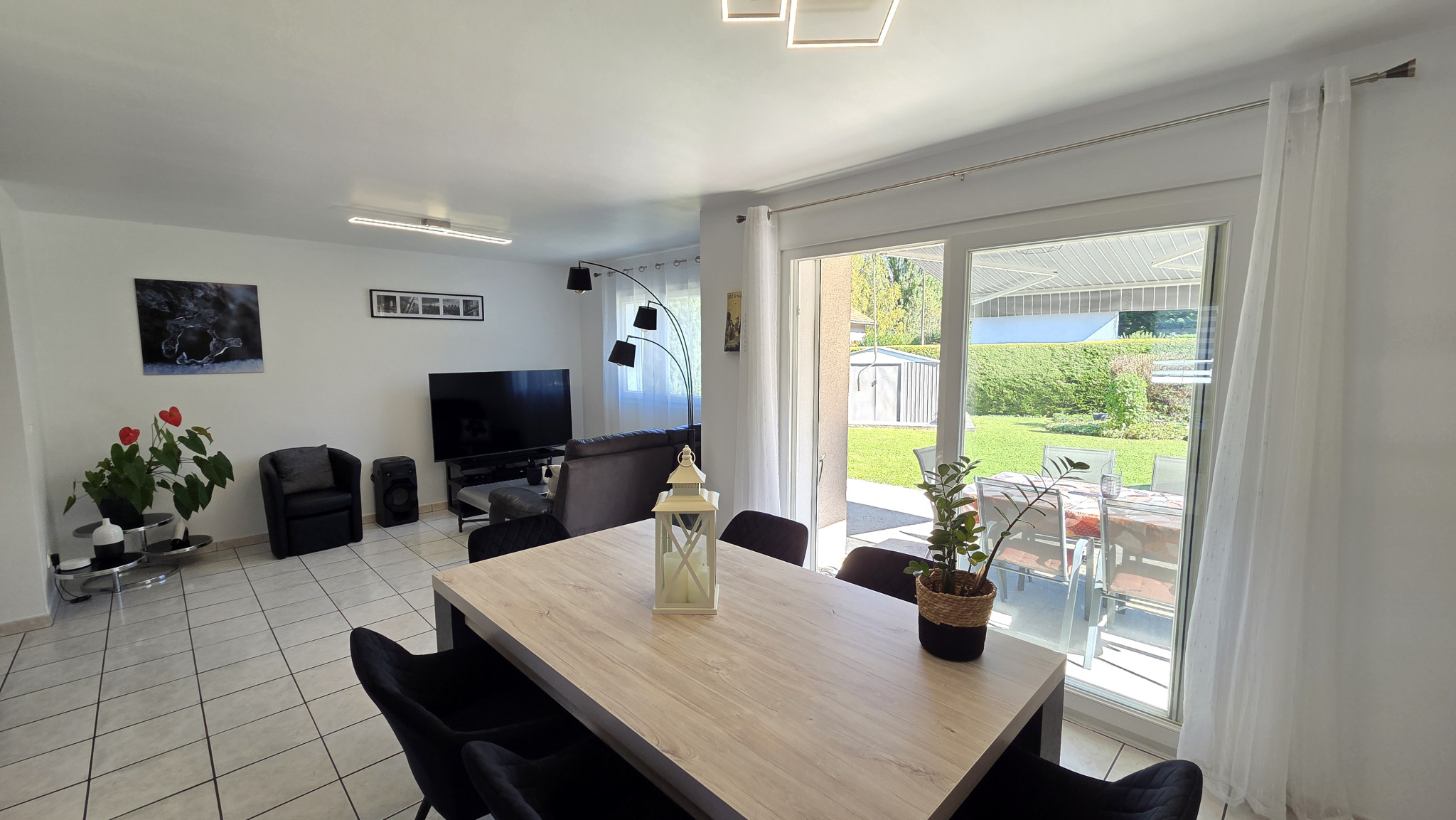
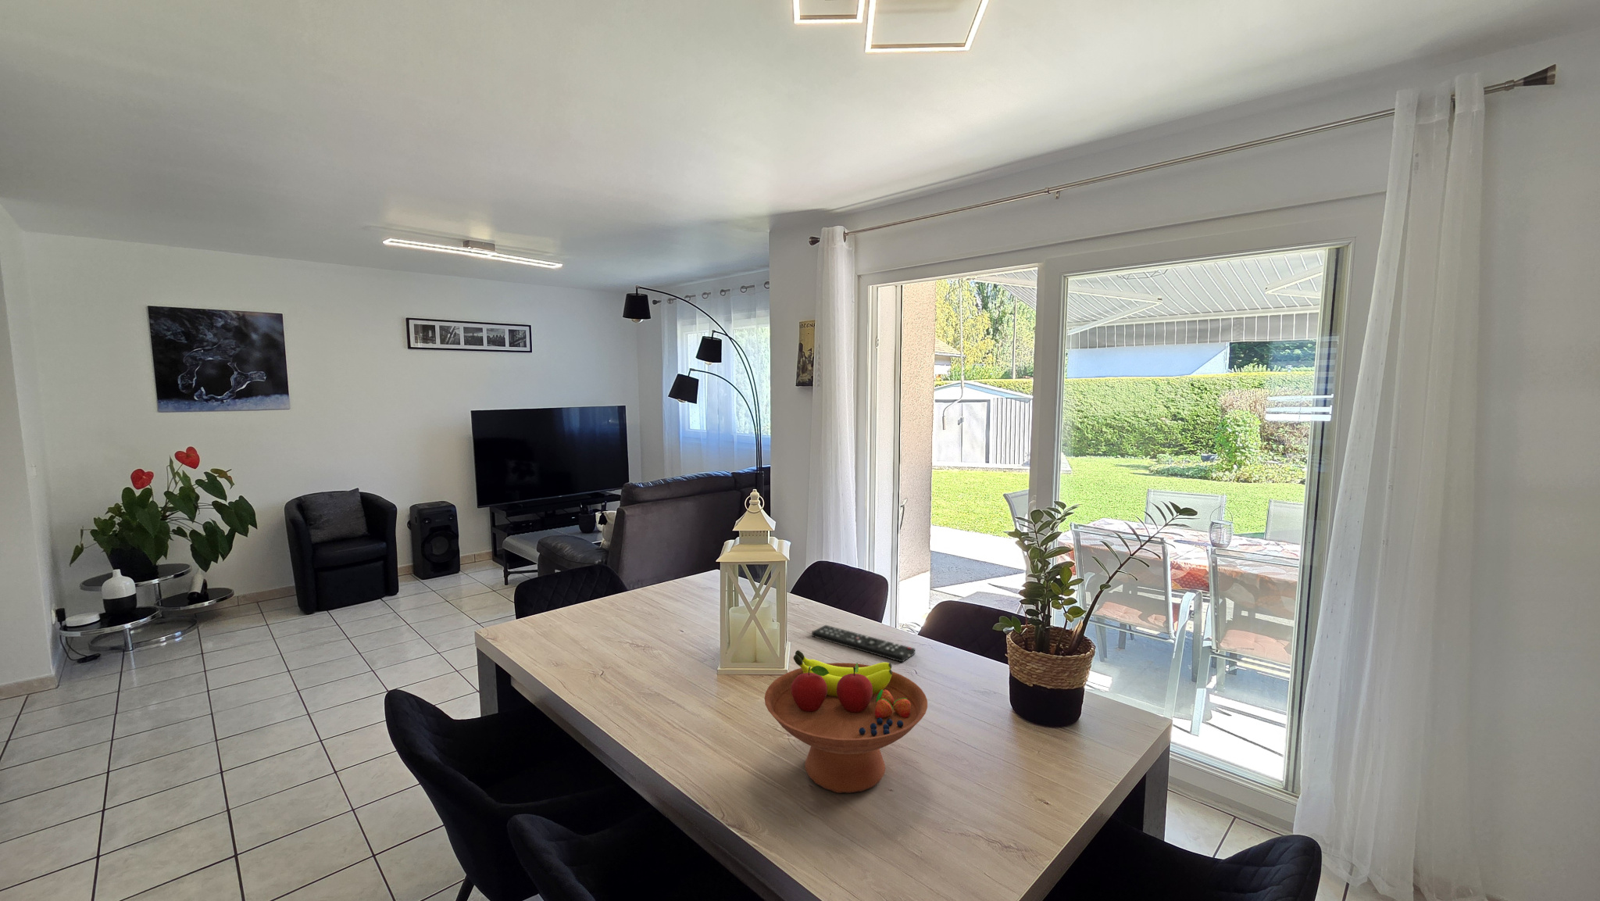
+ fruit bowl (845, 719)
+ remote control (862, 642)
